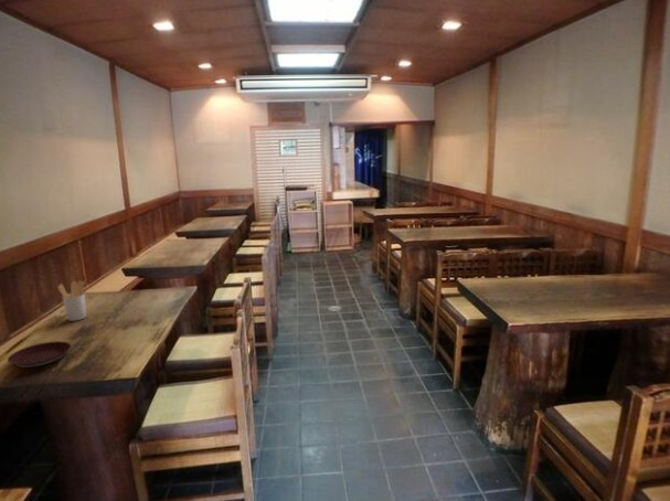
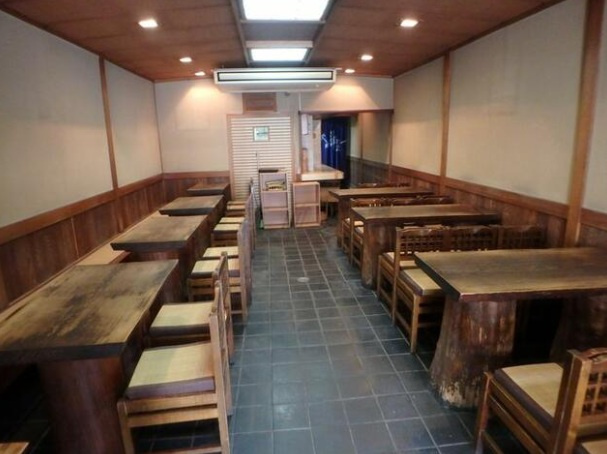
- utensil holder (76, 299)
- plate (40, 355)
